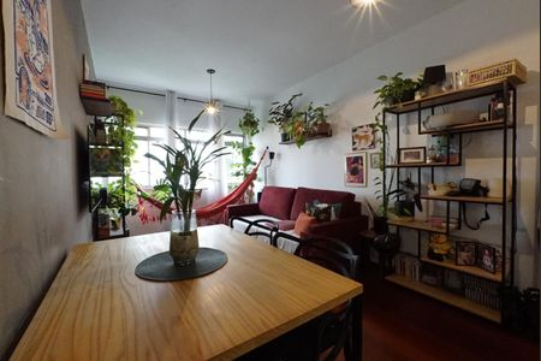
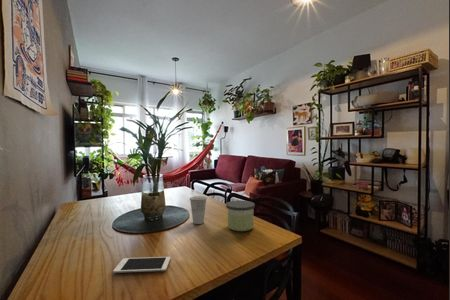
+ cup (198, 209)
+ cell phone (143, 264)
+ candle (240, 215)
